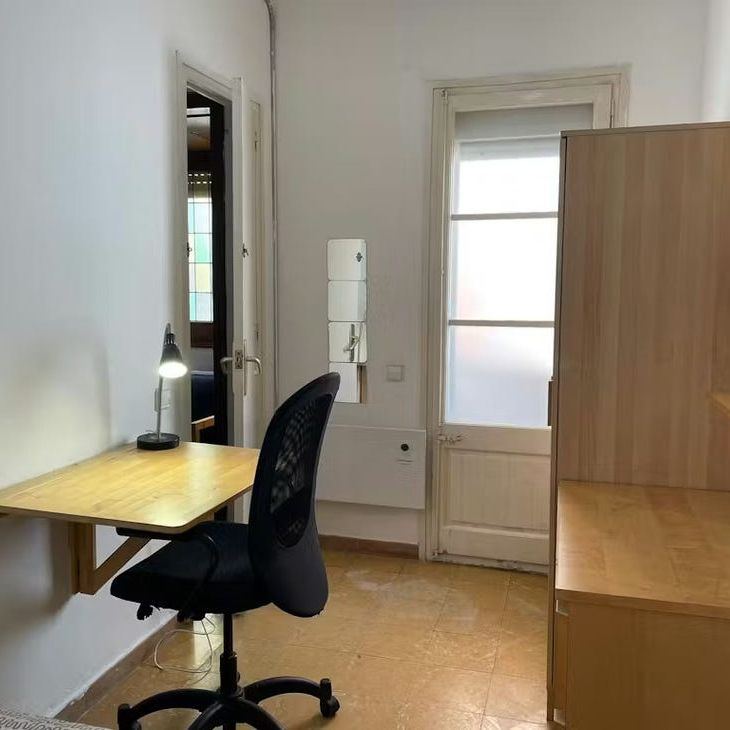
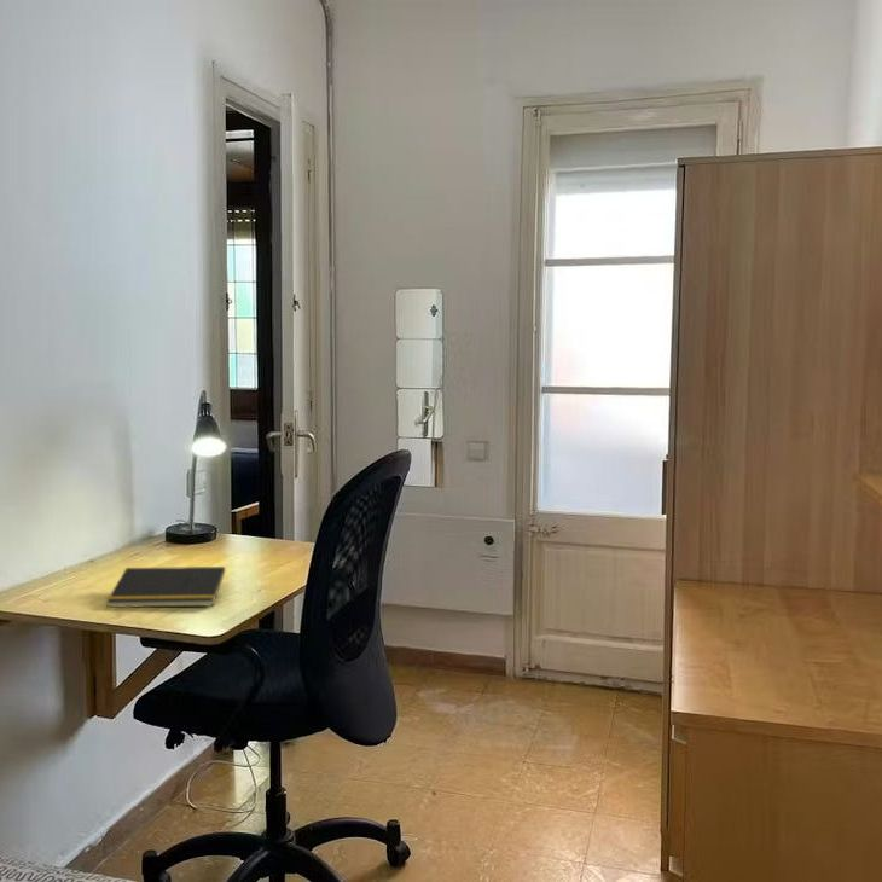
+ notepad (168, 586)
